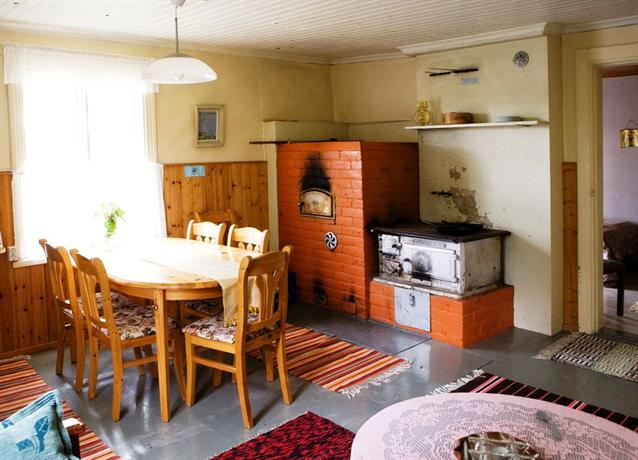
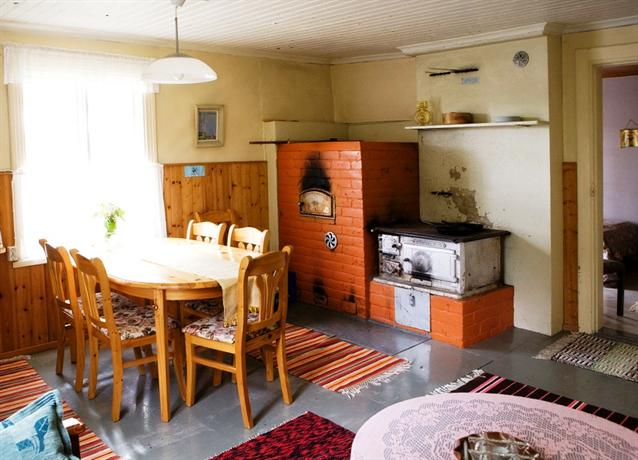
- soupspoon (550, 423)
